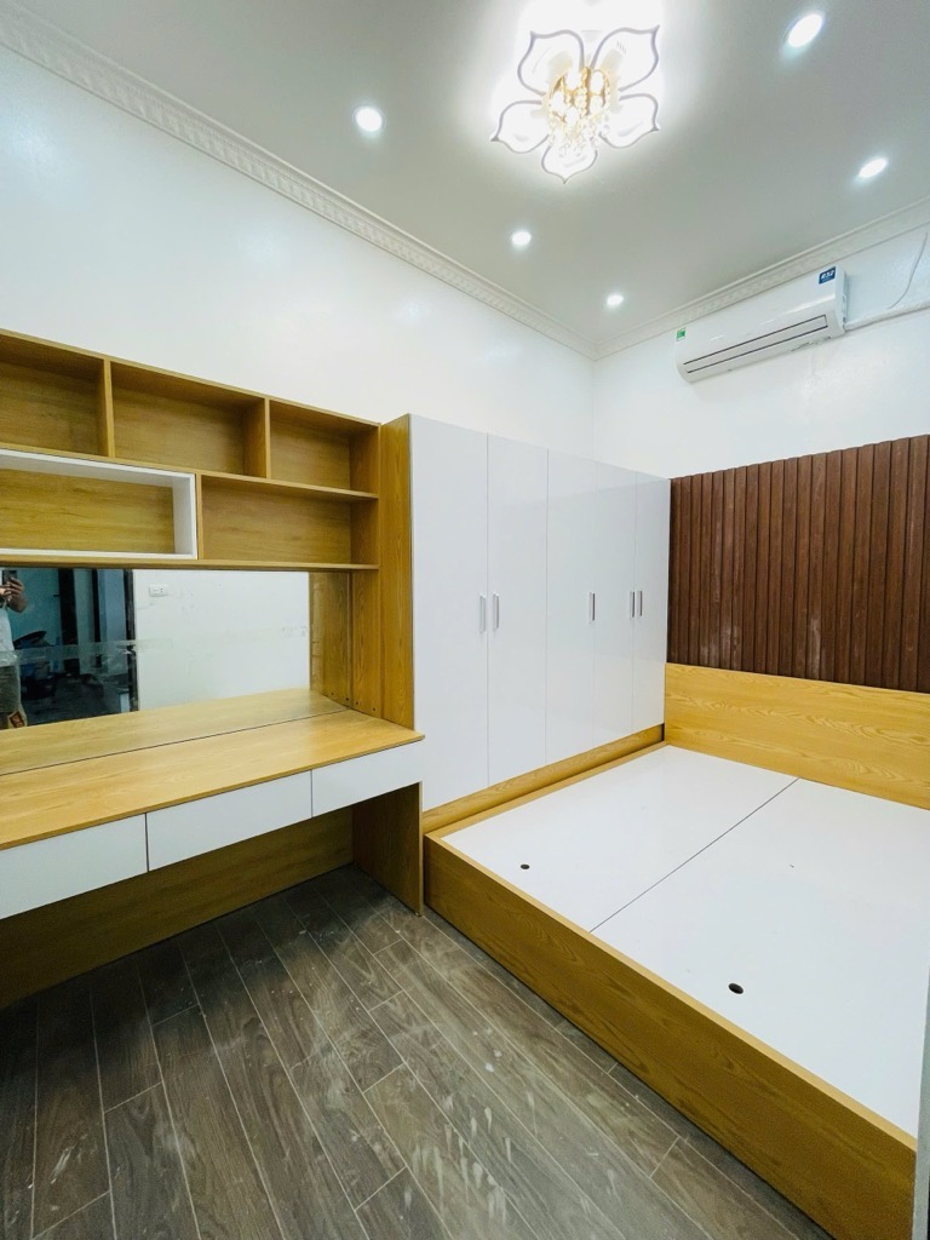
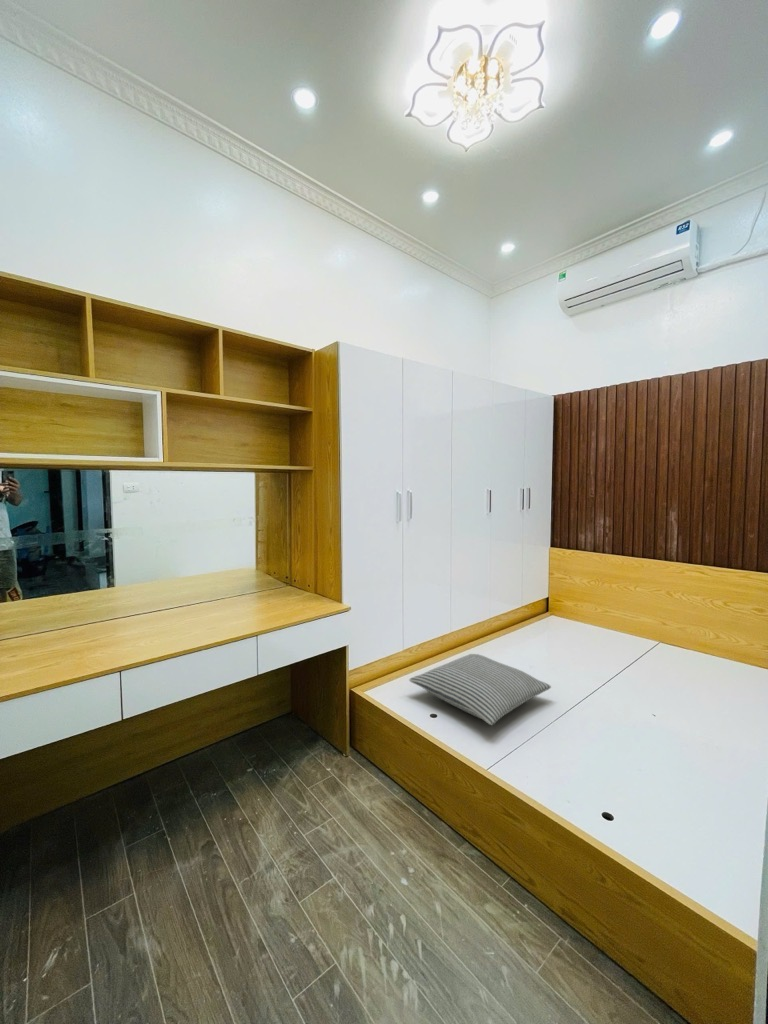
+ pillow (479, 683)
